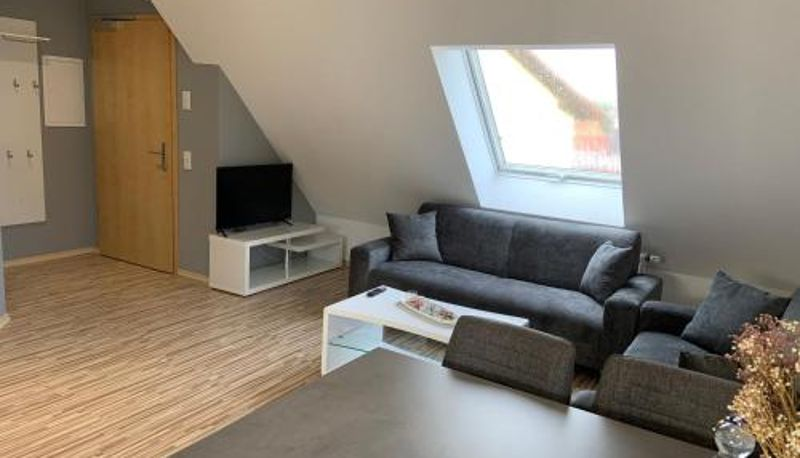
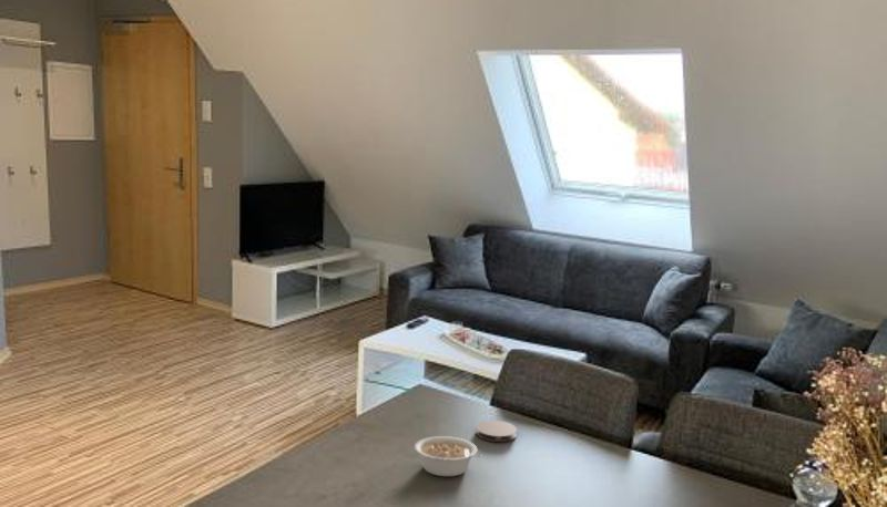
+ coaster (496, 431)
+ legume (448, 455)
